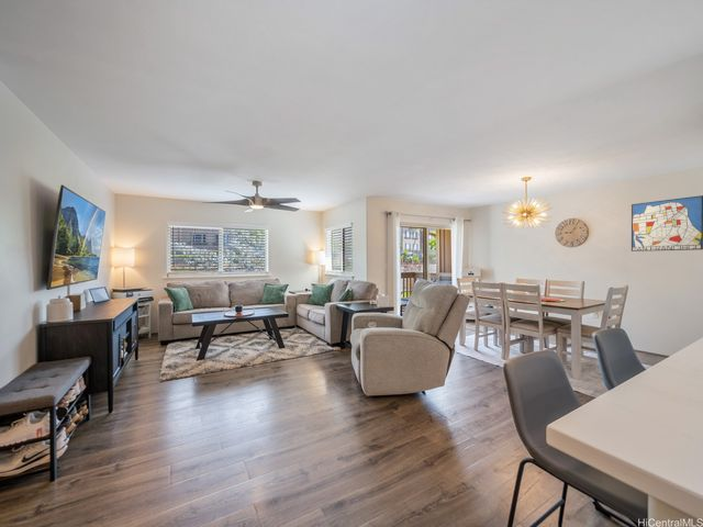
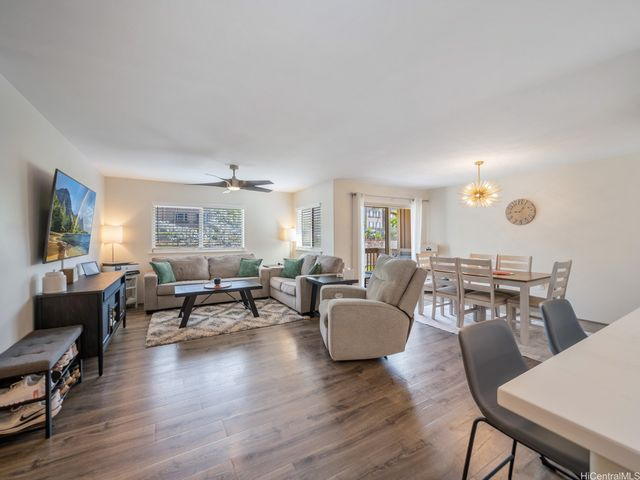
- wall art (665, 225)
